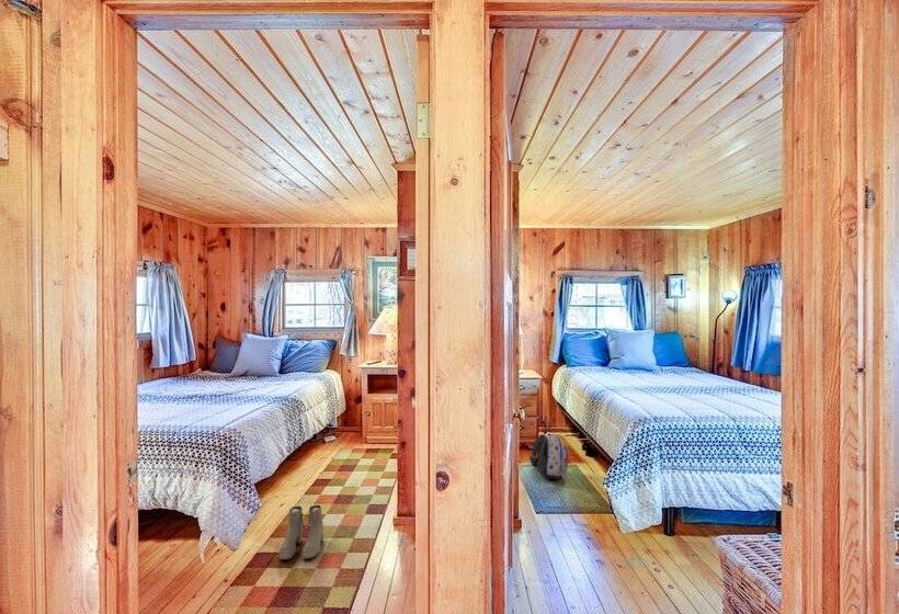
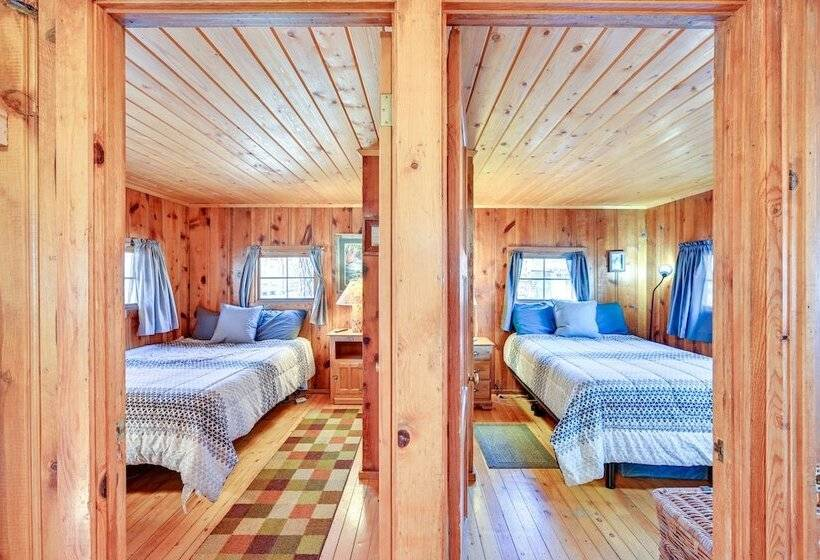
- boots (301, 530)
- backpack (550, 455)
